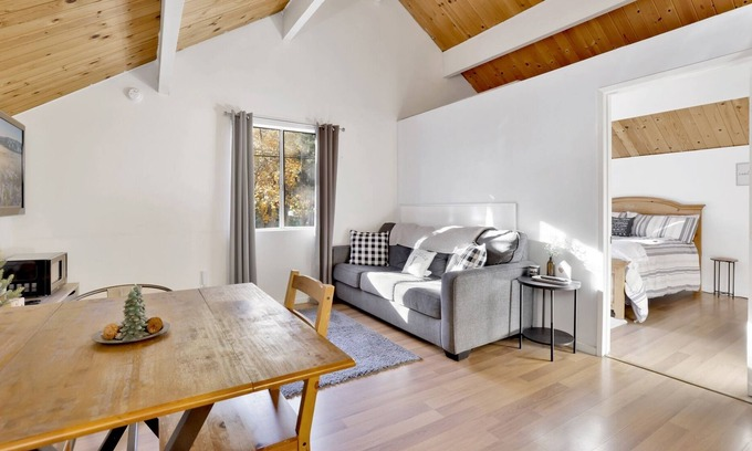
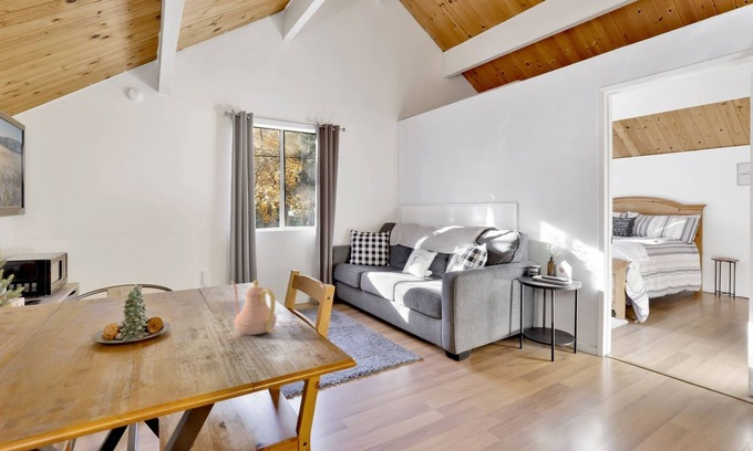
+ teapot (250, 304)
